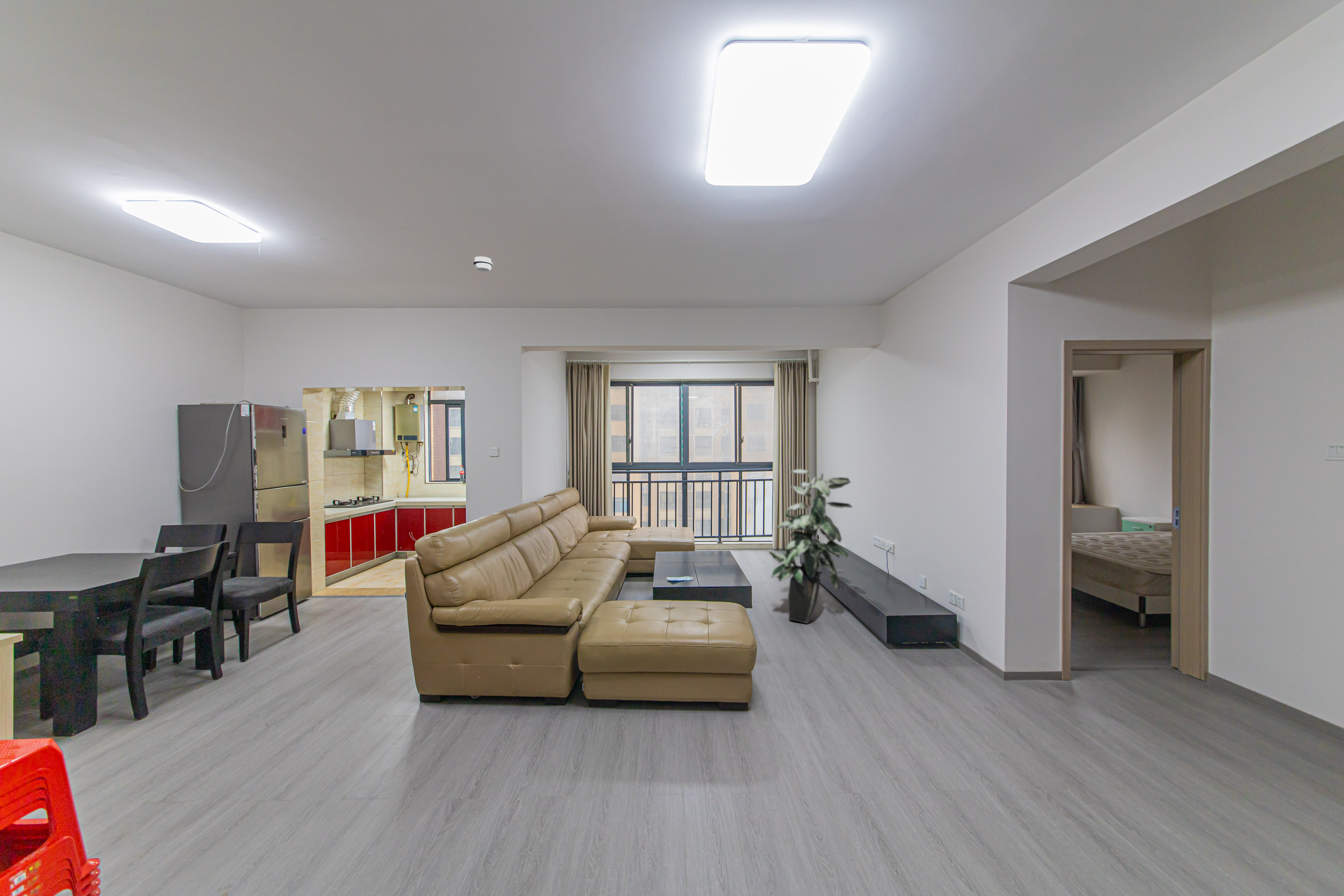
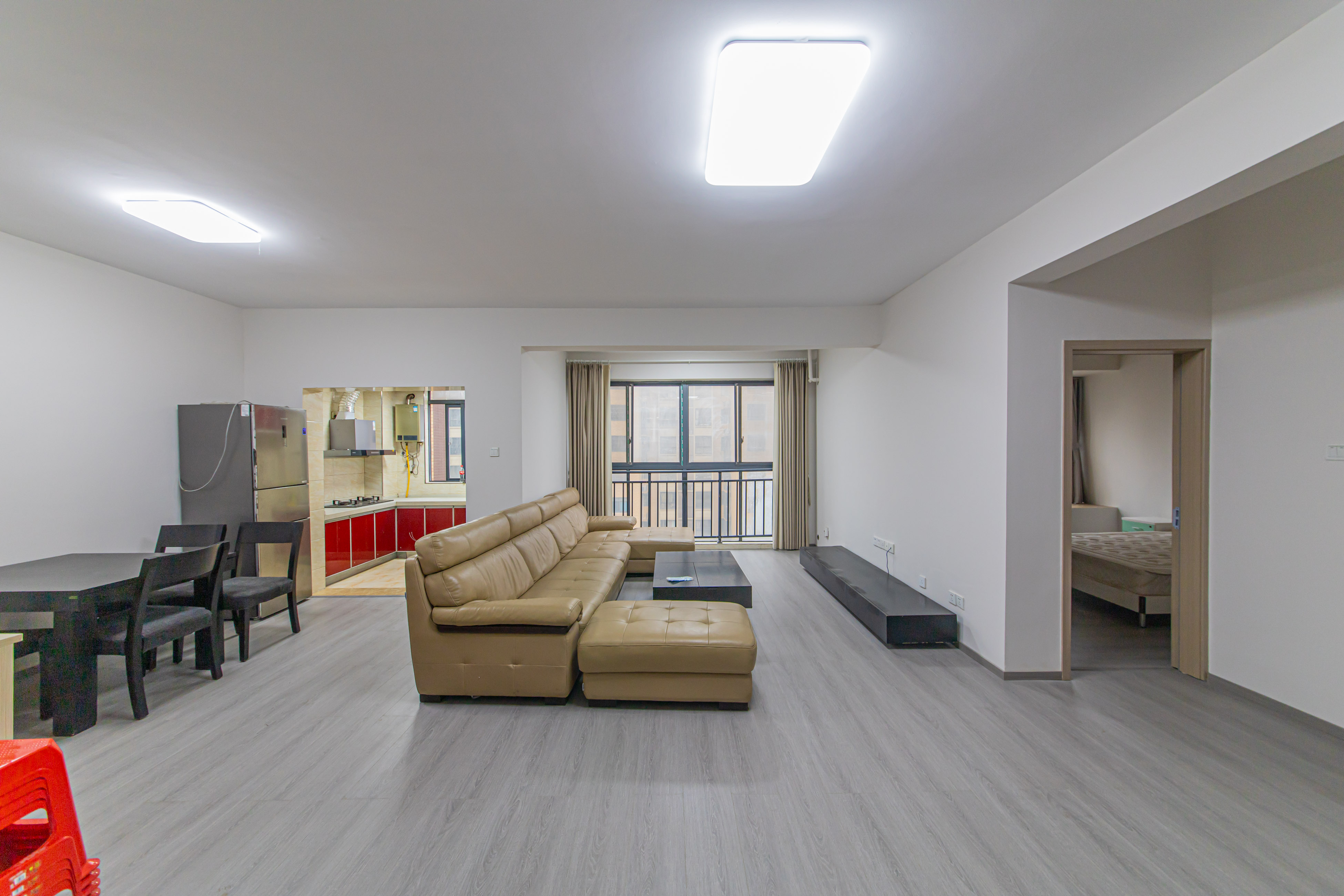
- indoor plant (809, 544)
- smoke detector (483, 264)
